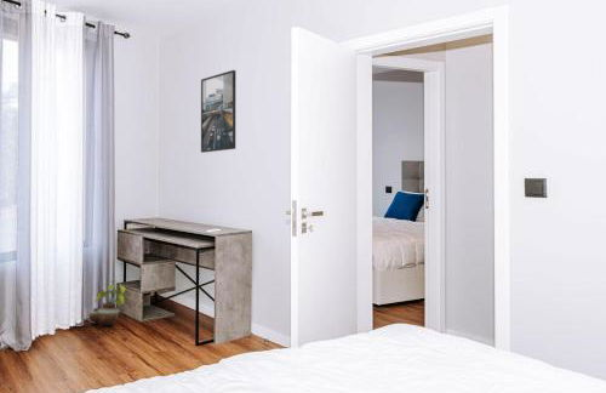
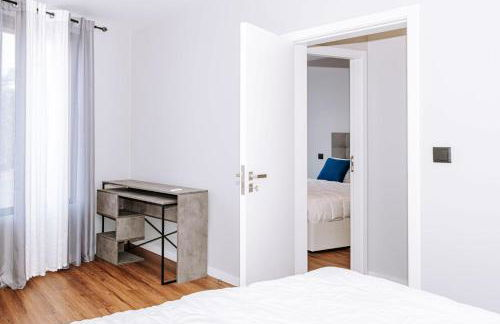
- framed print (217, 113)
- potted plant (110, 302)
